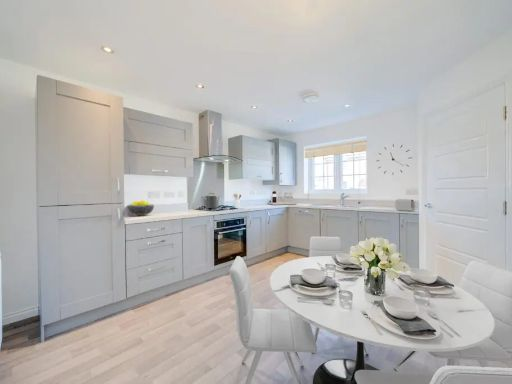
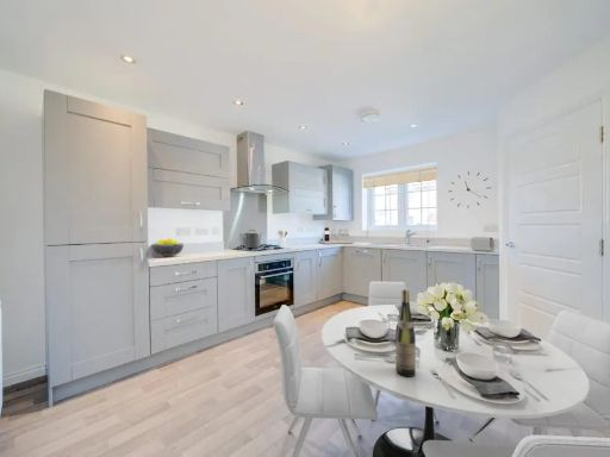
+ wine bottle (405, 331)
